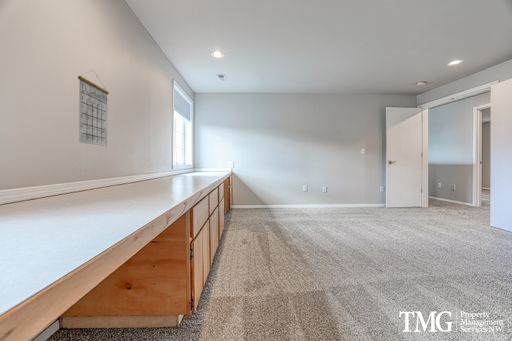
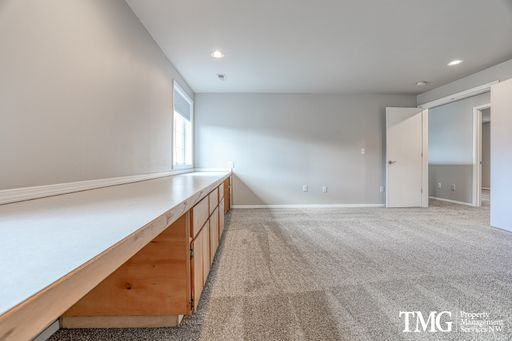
- calendar (94, 107)
